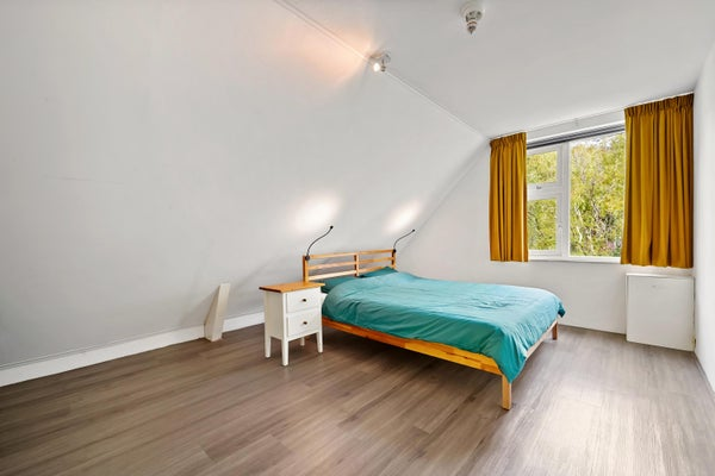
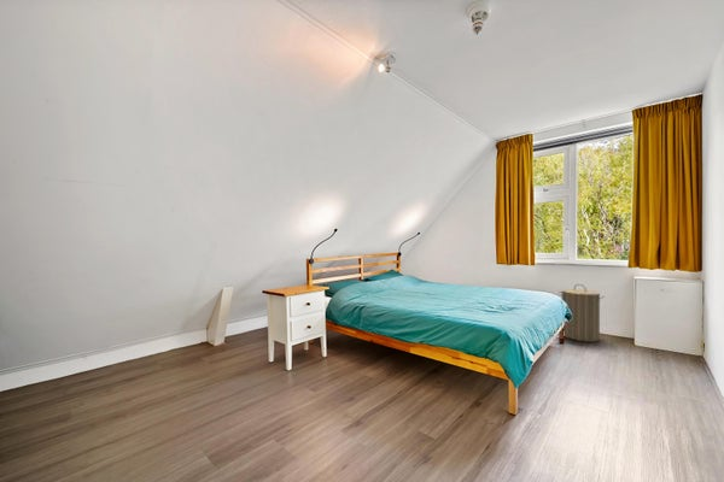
+ laundry hamper (579, 310)
